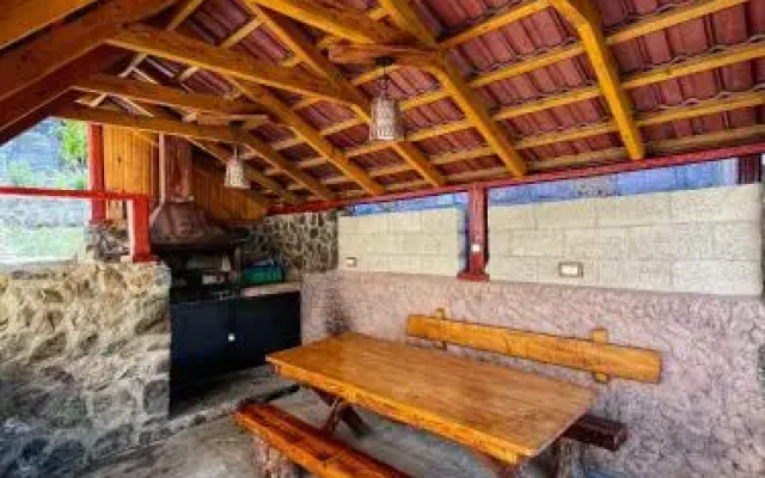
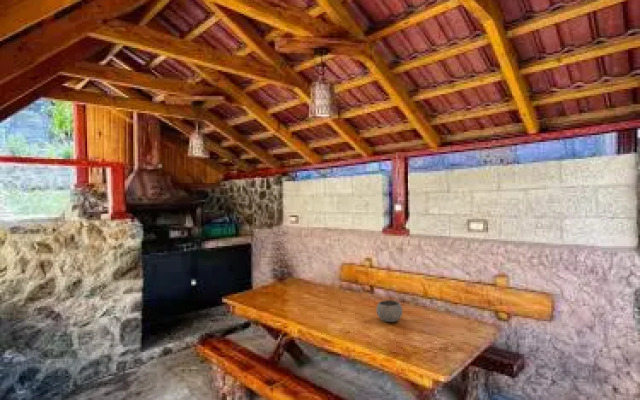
+ bowl (389, 311)
